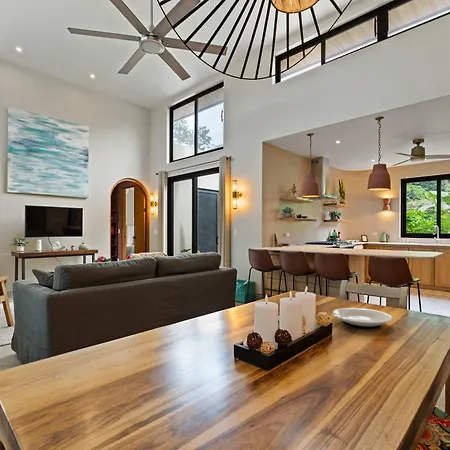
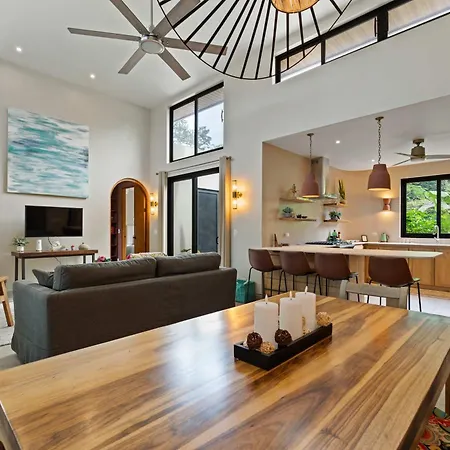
- plate (361, 318)
